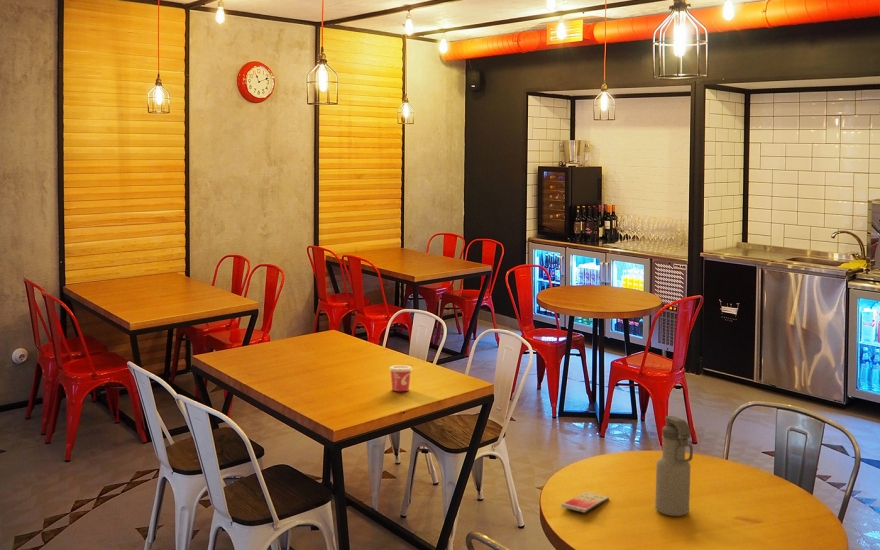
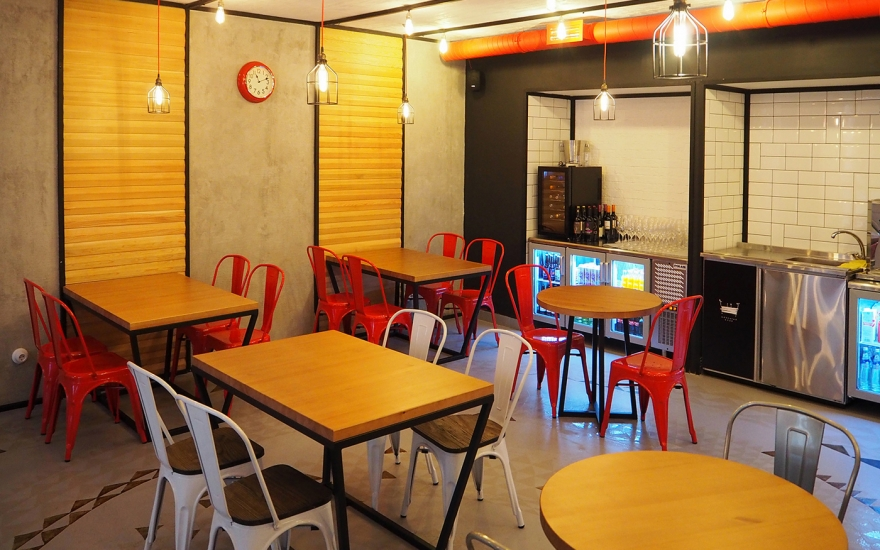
- cup (400, 378)
- smartphone (585, 501)
- water bottle (673, 465)
